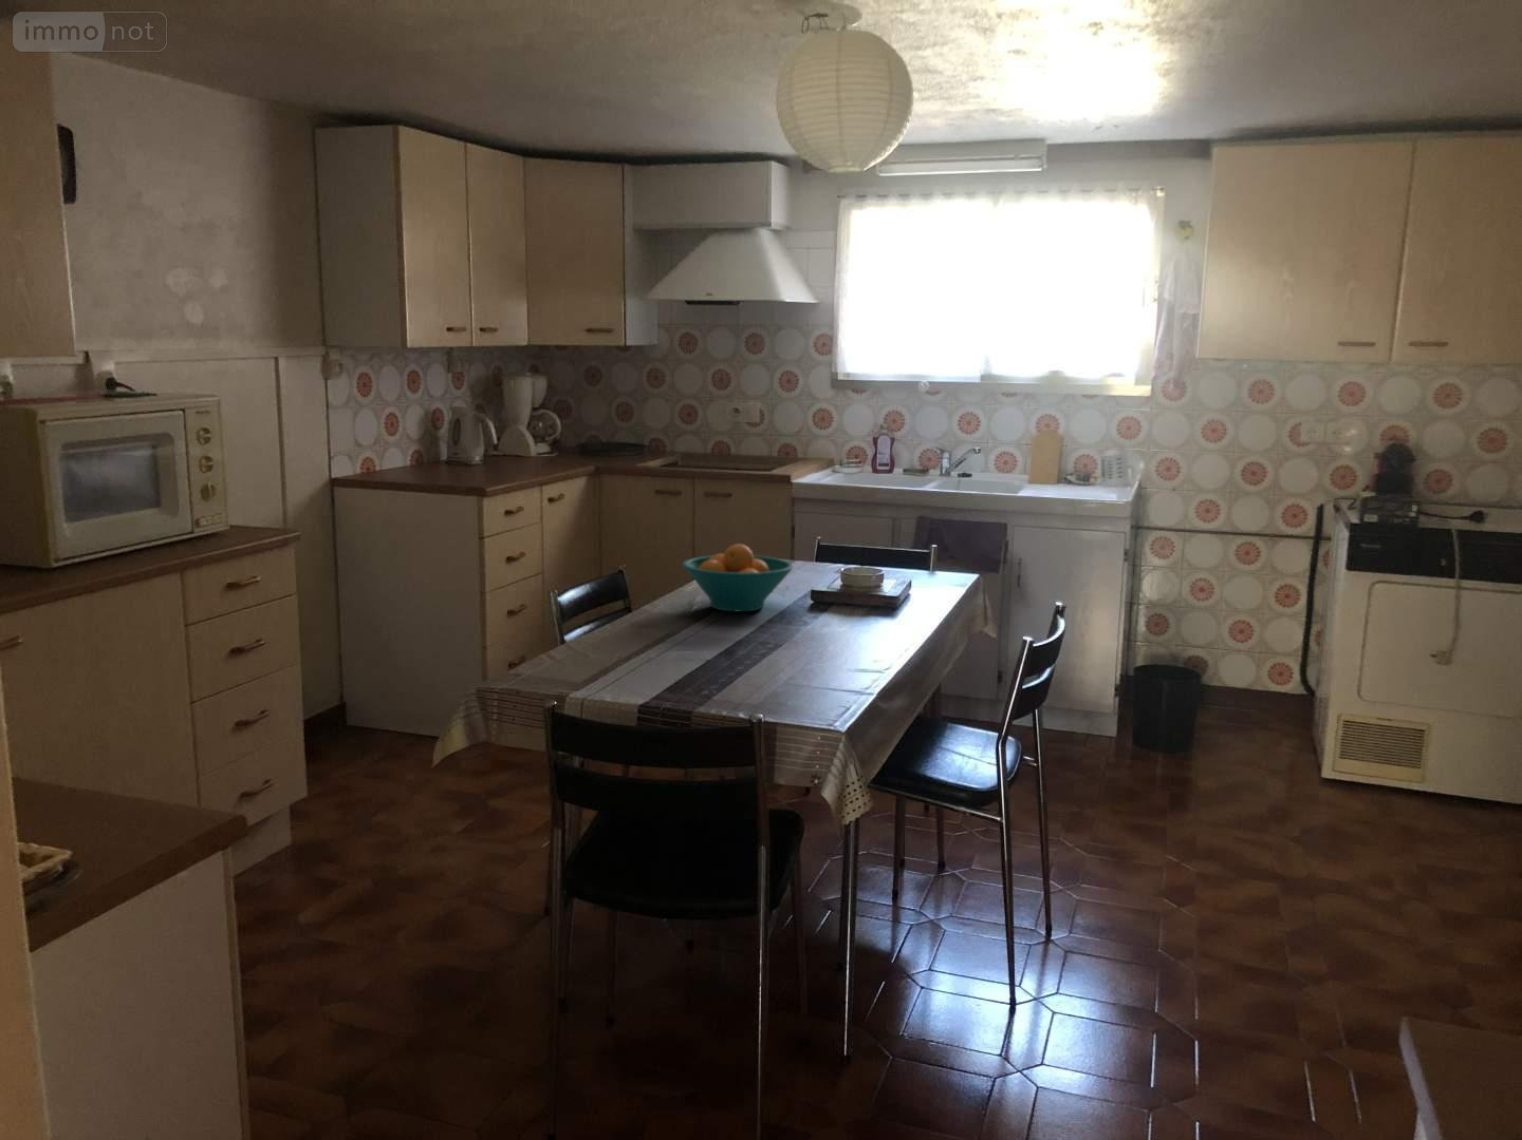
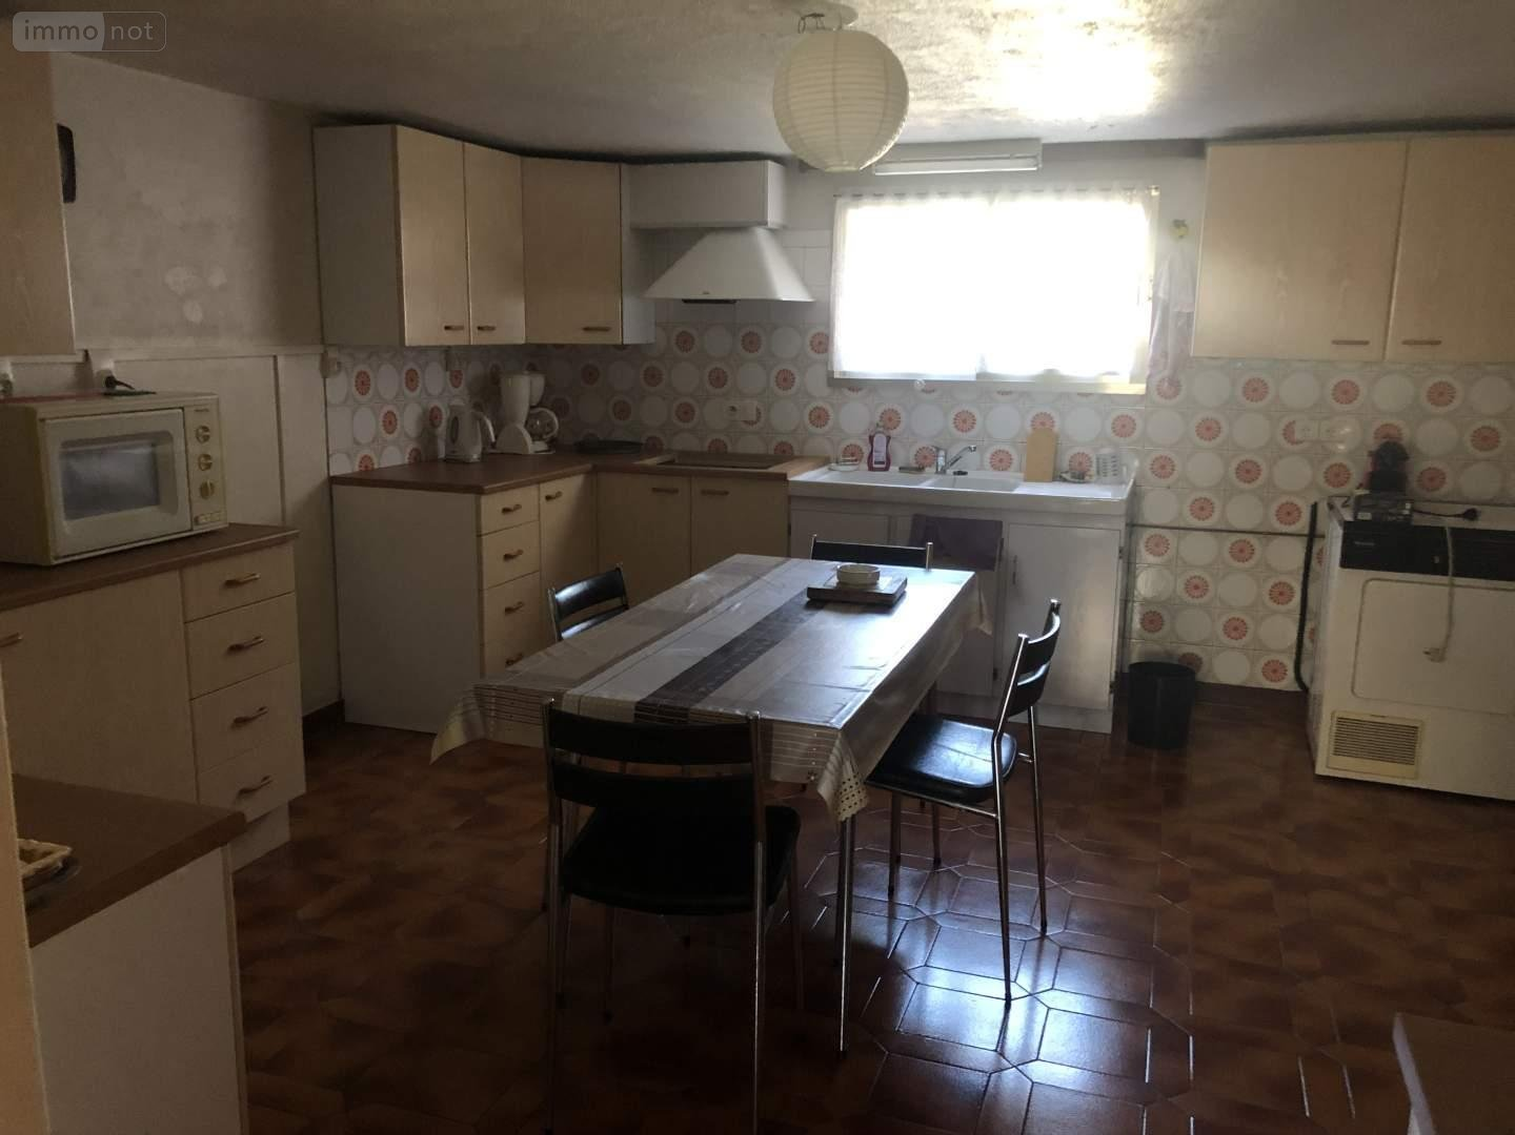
- fruit bowl (738, 575)
